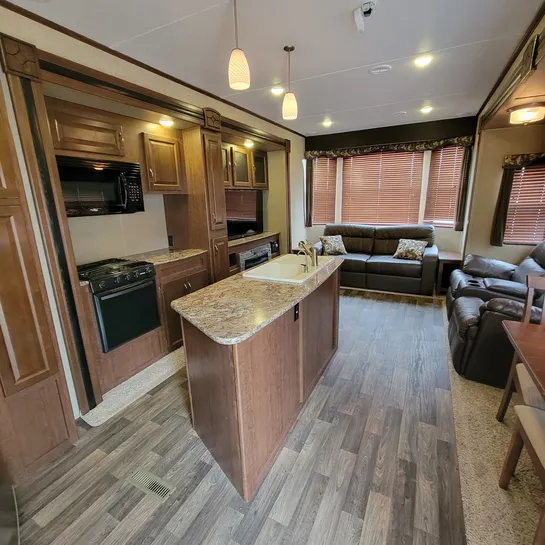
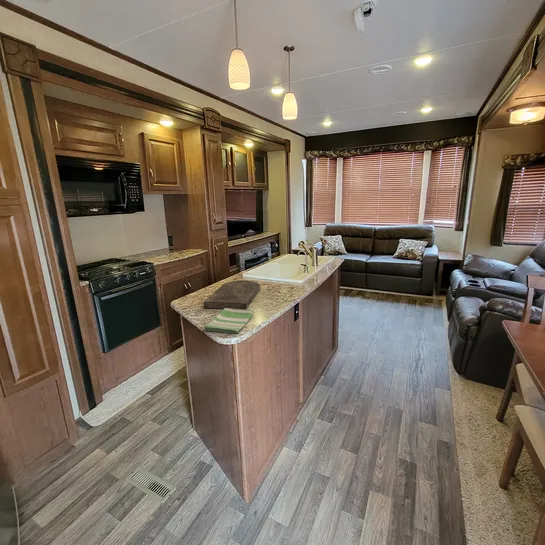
+ dish towel (230, 319)
+ cutting board (236, 292)
